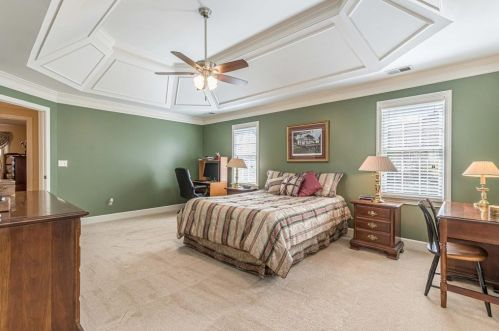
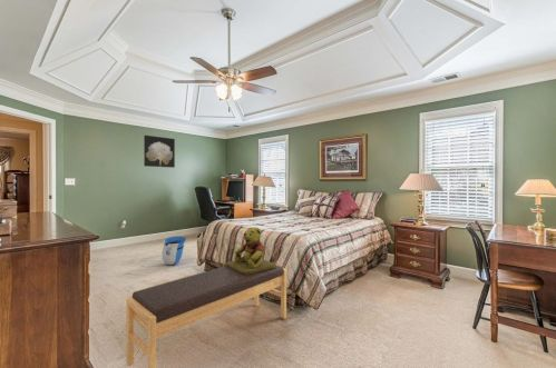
+ sun visor (174, 250)
+ bench (217, 307)
+ wall art (159, 151)
+ teddy bear (251, 246)
